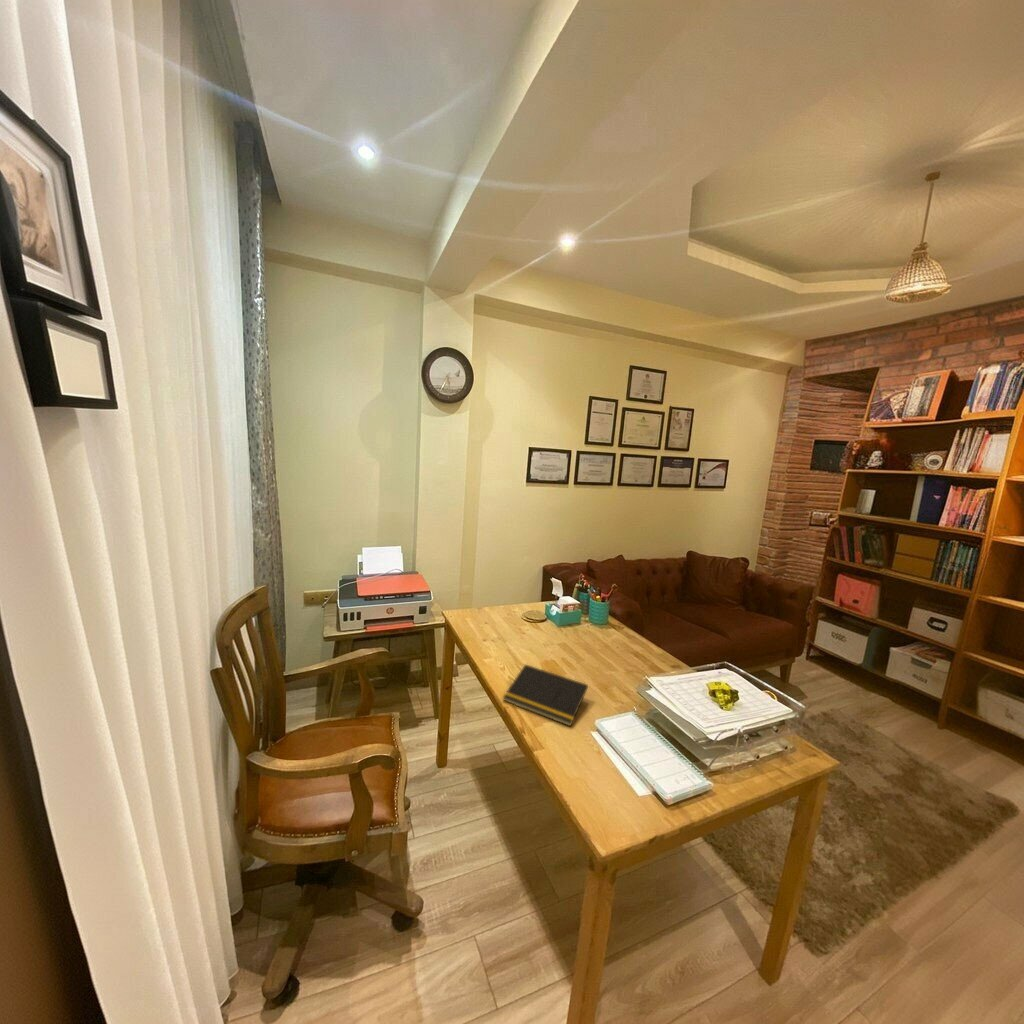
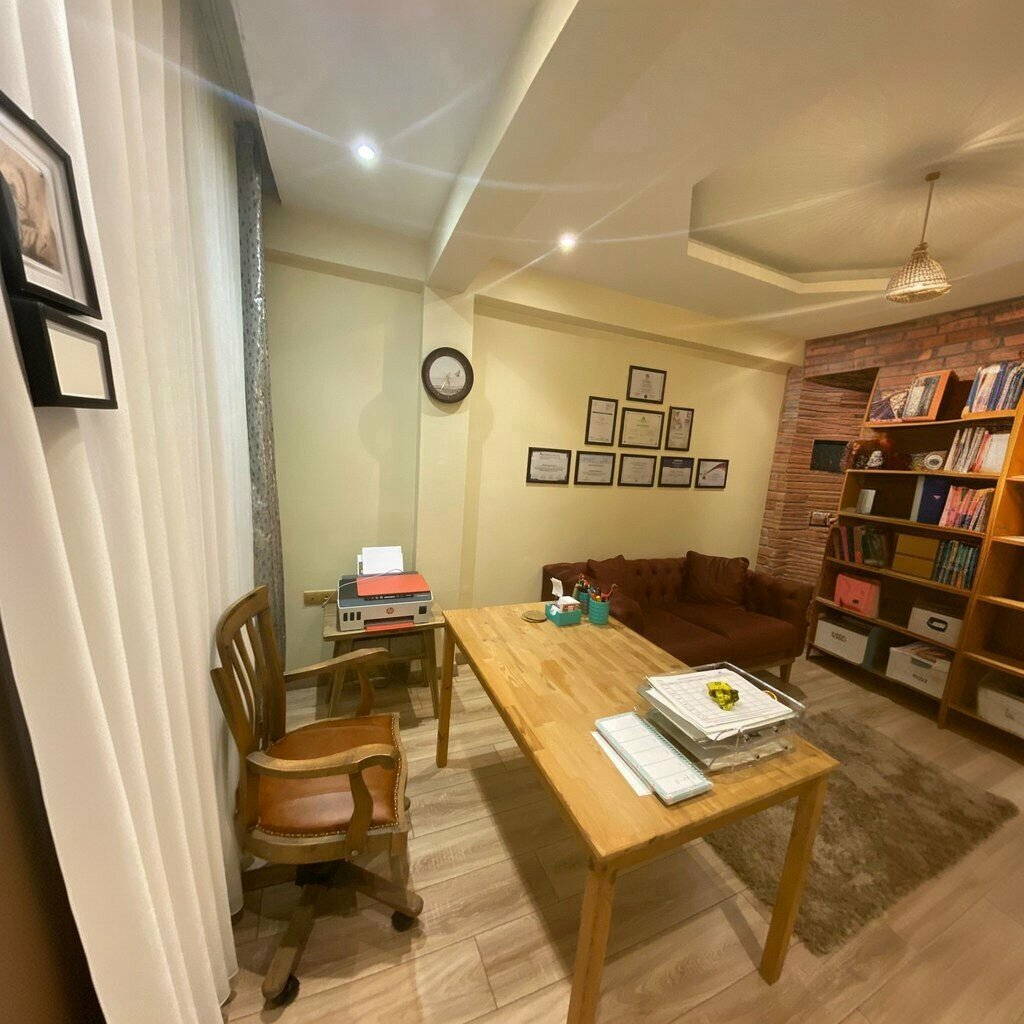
- notepad (545, 692)
